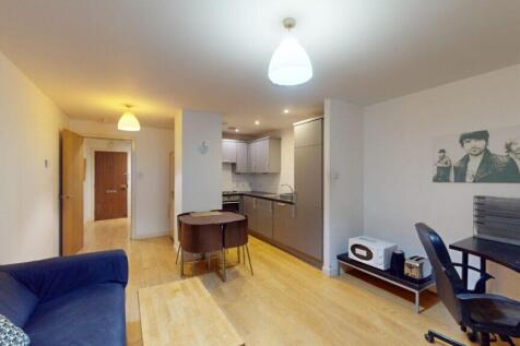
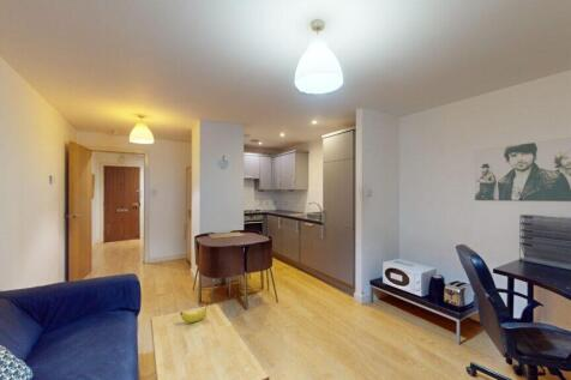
+ fruit (194, 314)
